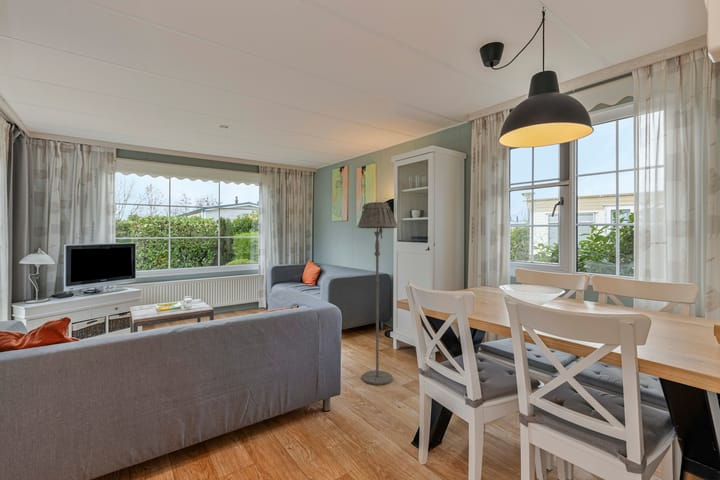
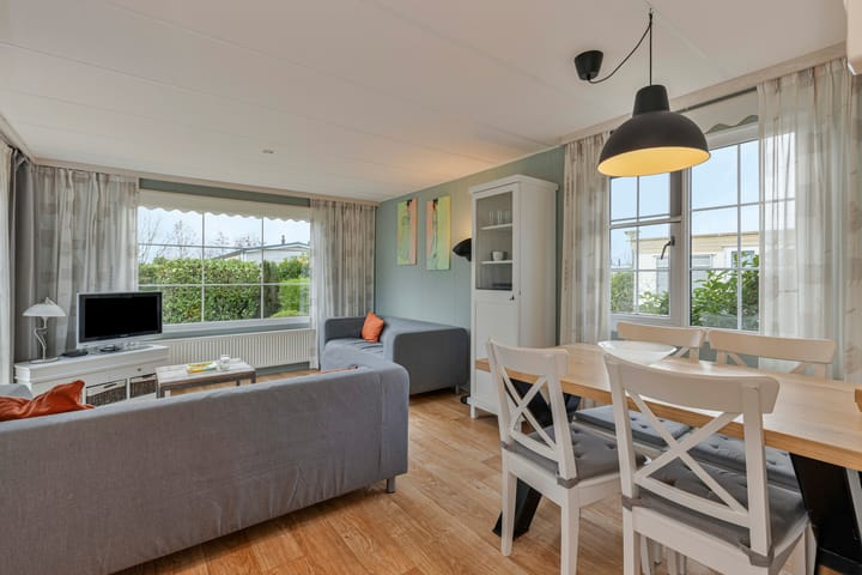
- floor lamp (377, 290)
